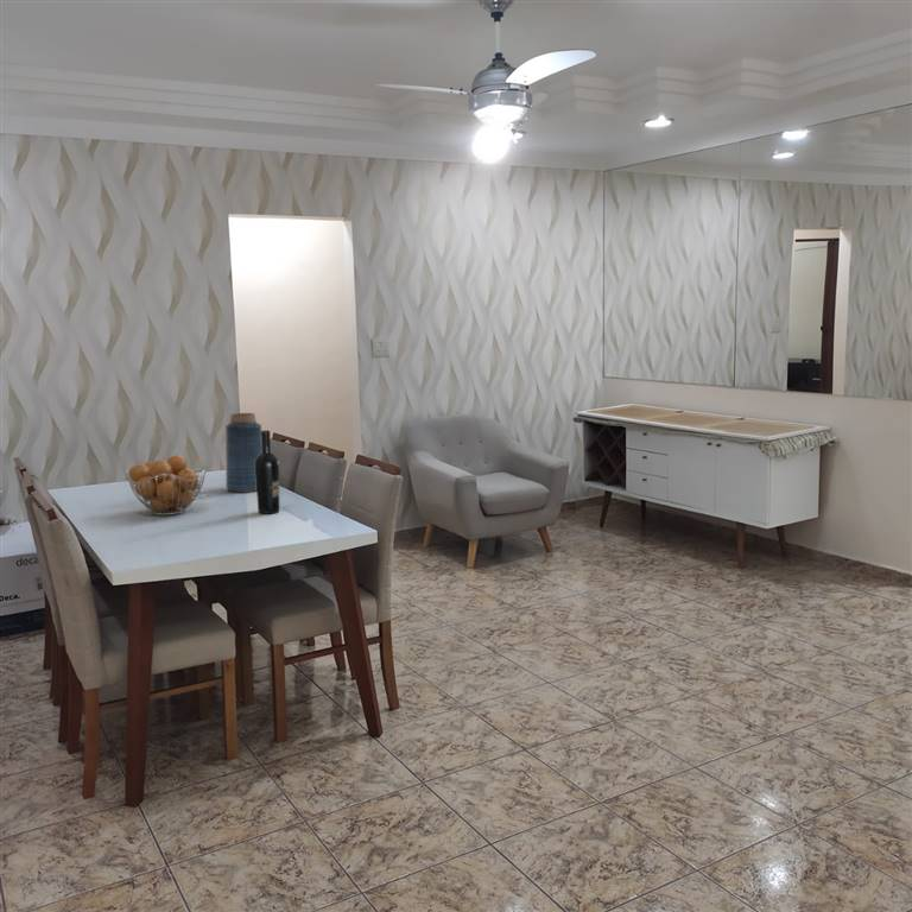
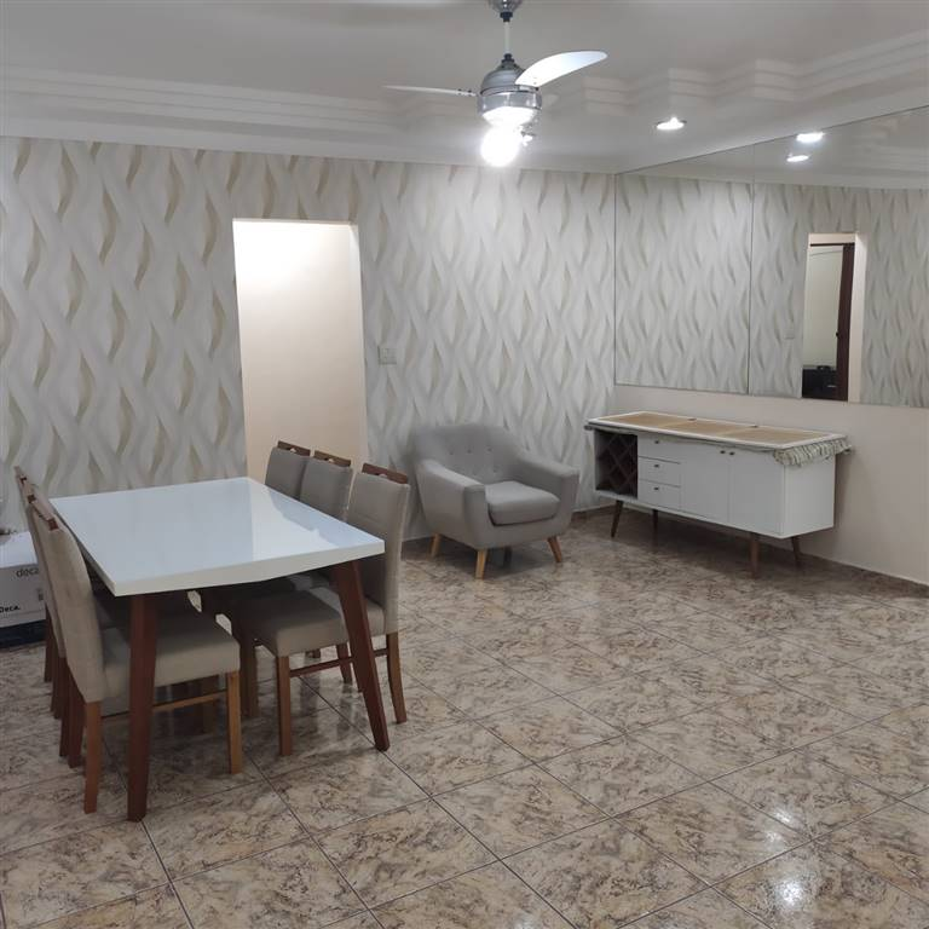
- vase (245, 451)
- fruit basket (167, 484)
- wine bottle (267, 471)
